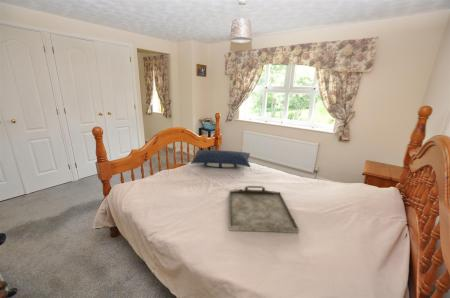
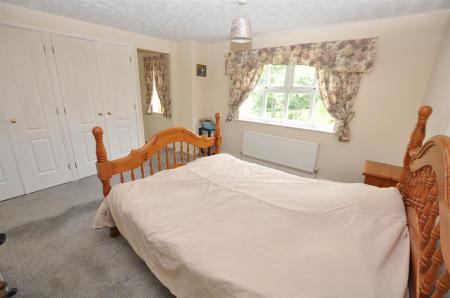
- serving tray (258, 205)
- pillow (221, 158)
